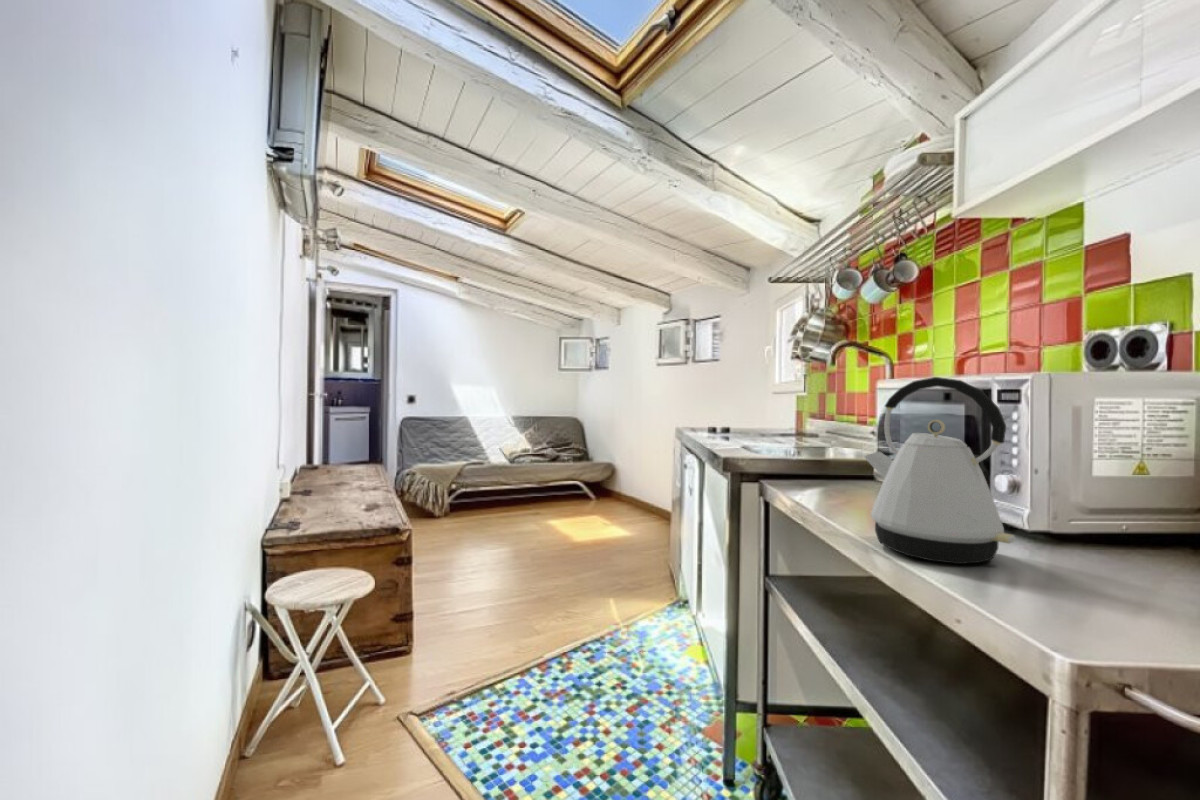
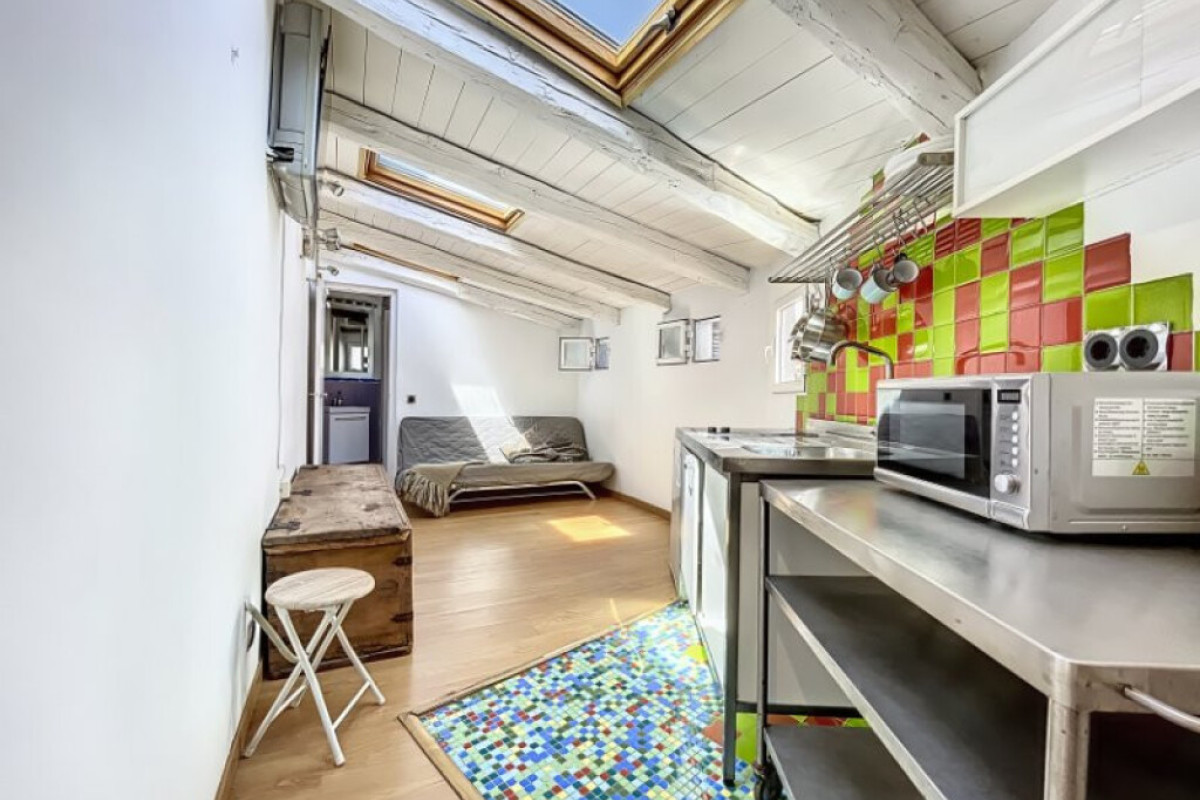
- kettle (931, 463)
